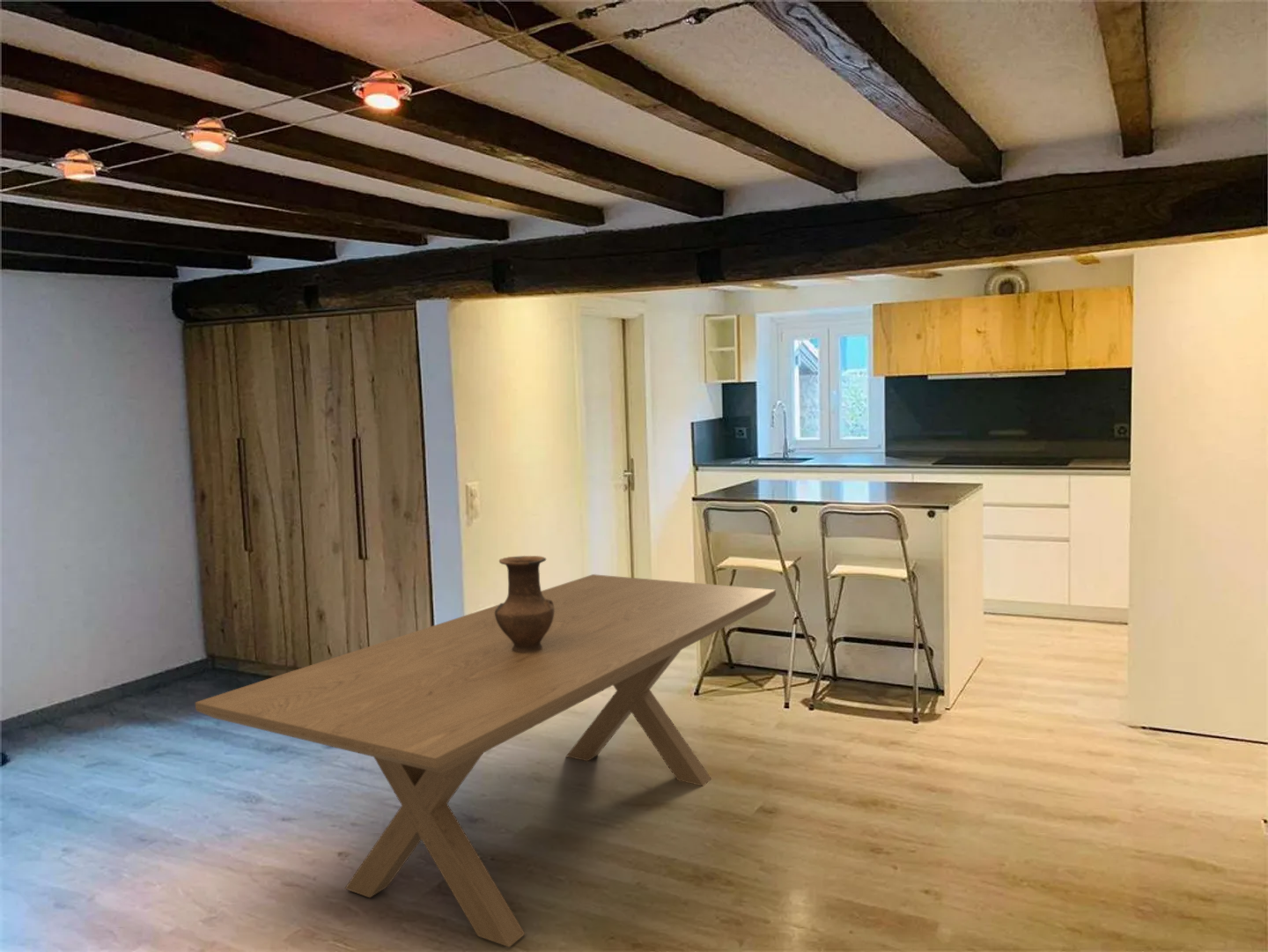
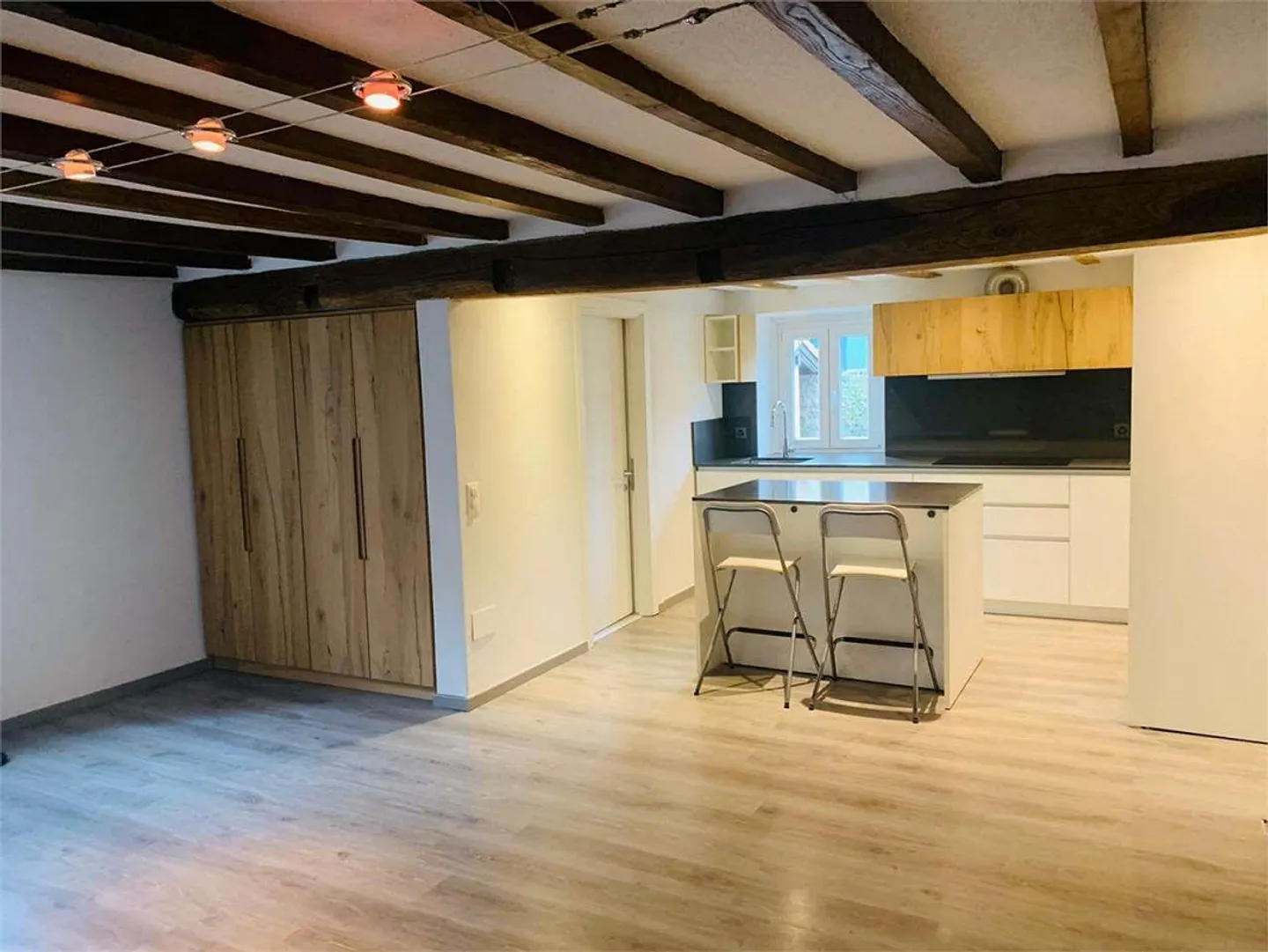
- dining table (539, 723)
- vase (524, 603)
